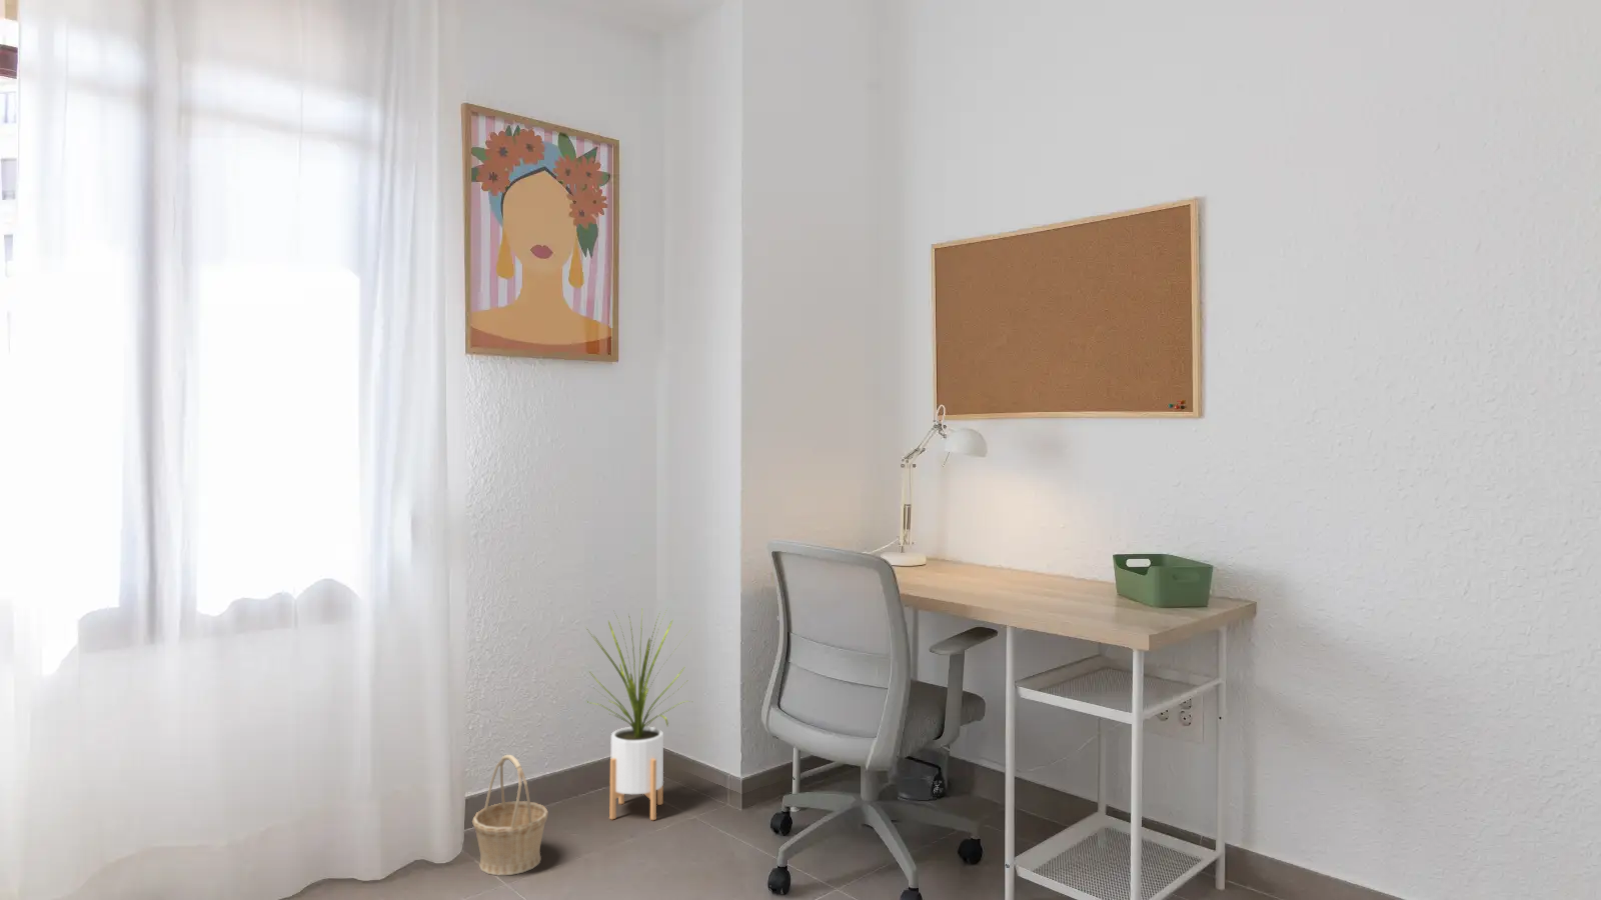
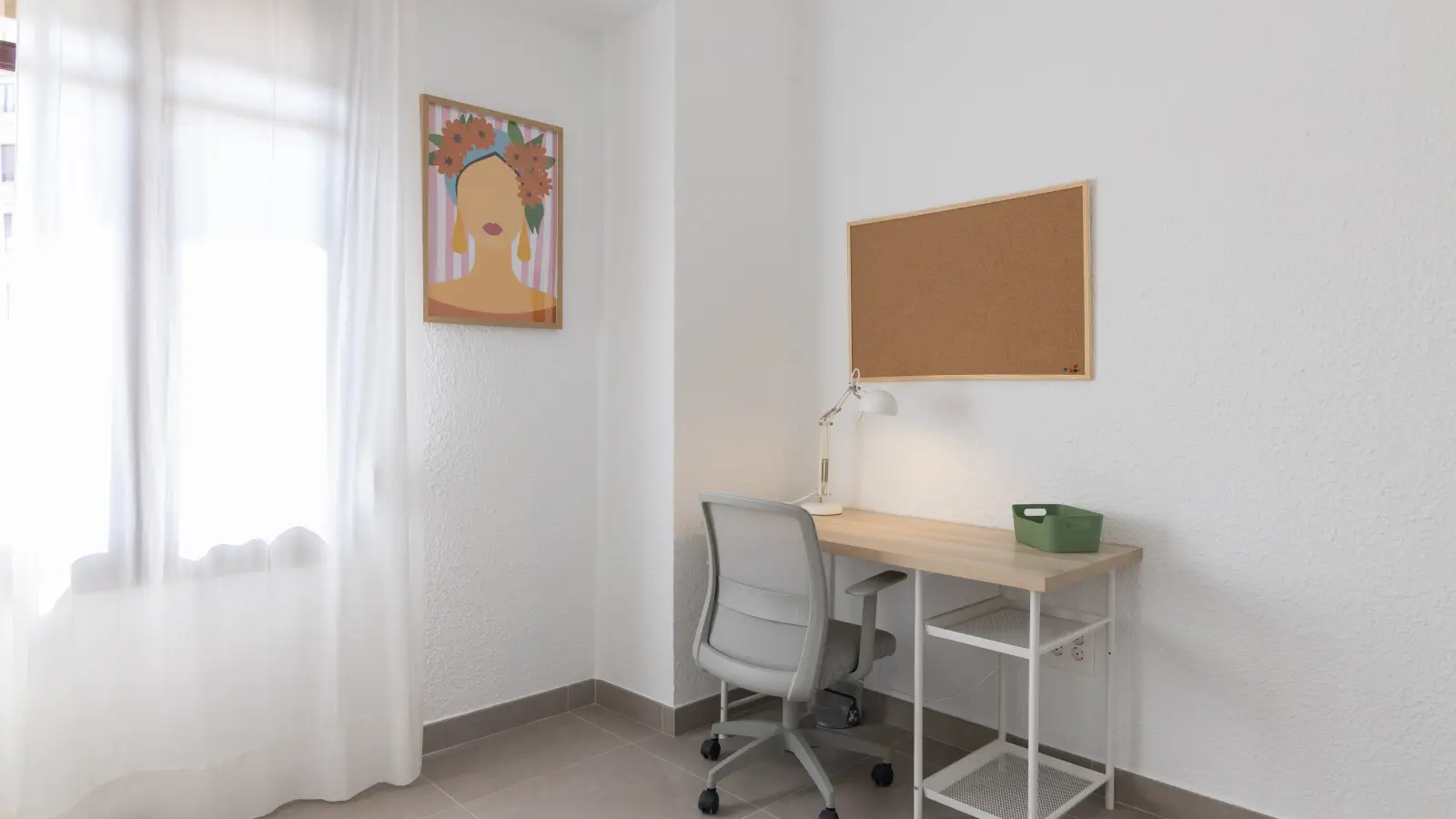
- basket (510, 808)
- house plant (638, 708)
